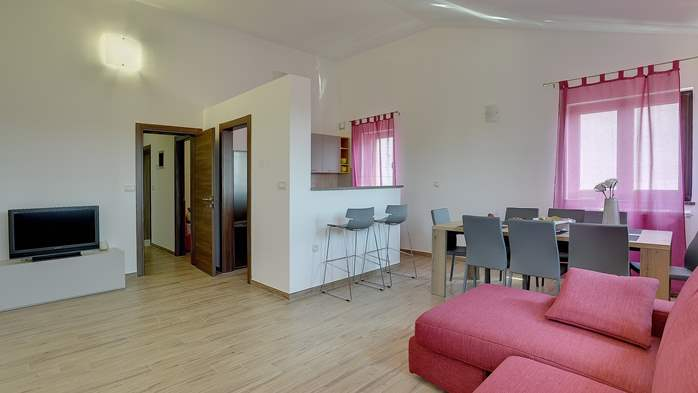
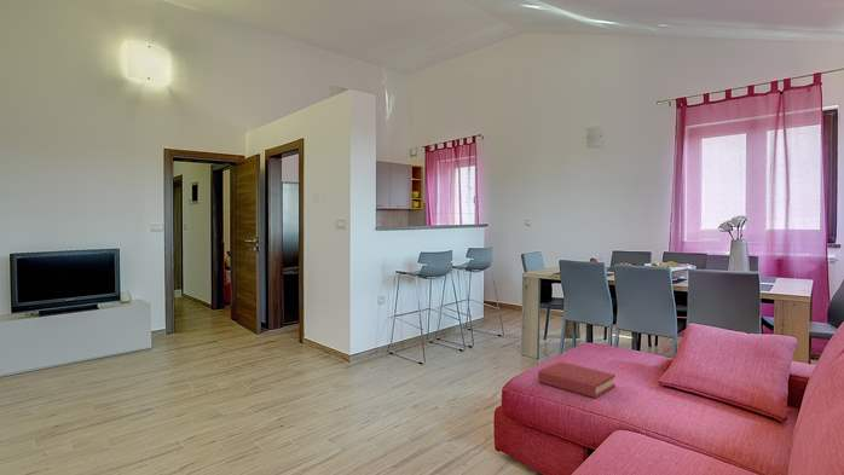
+ hardback book (576, 378)
